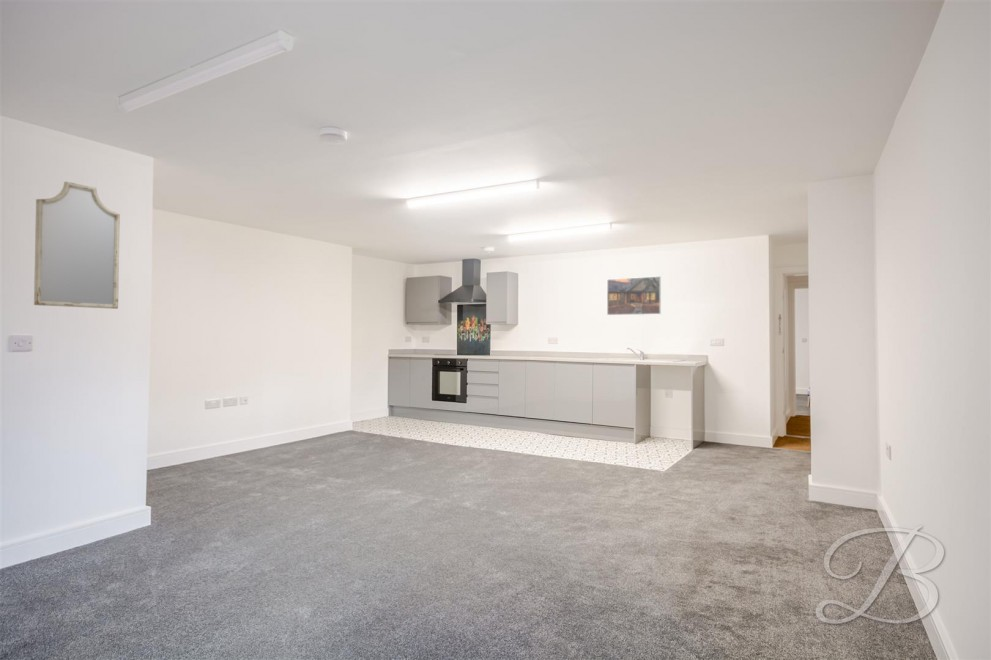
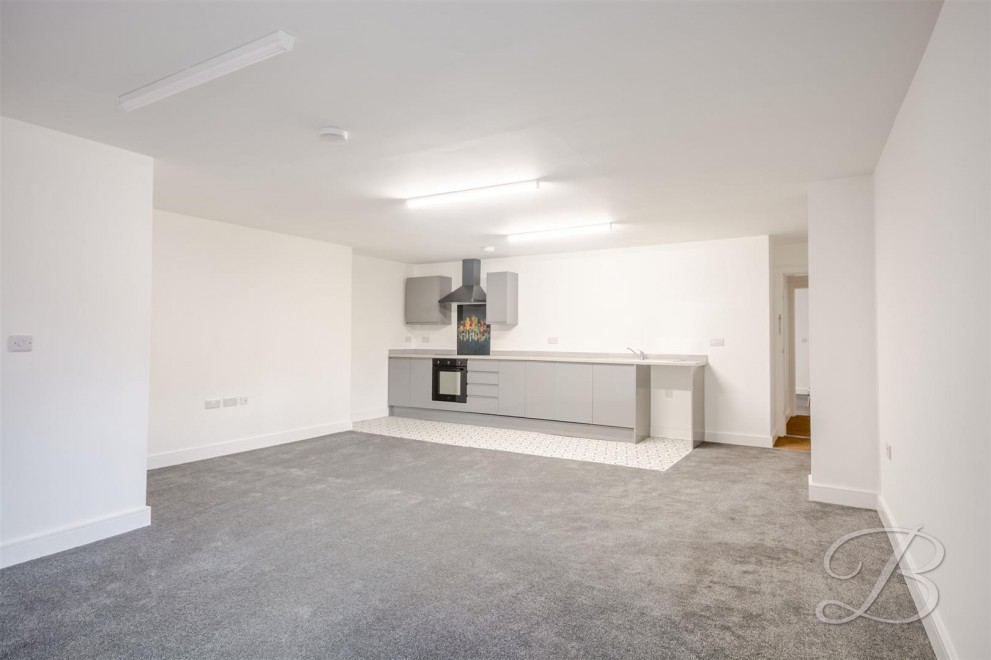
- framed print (633, 296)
- home mirror (79, 245)
